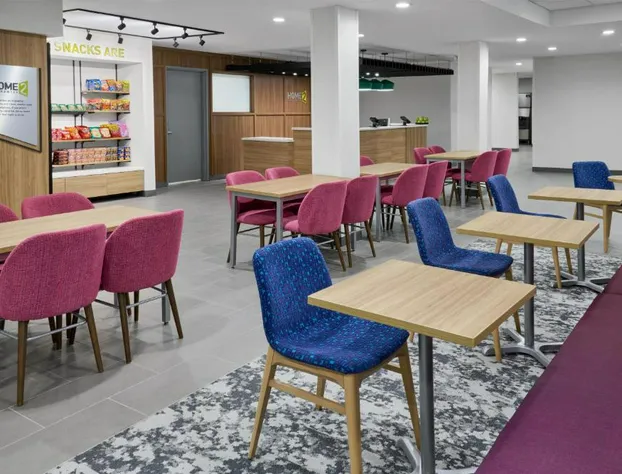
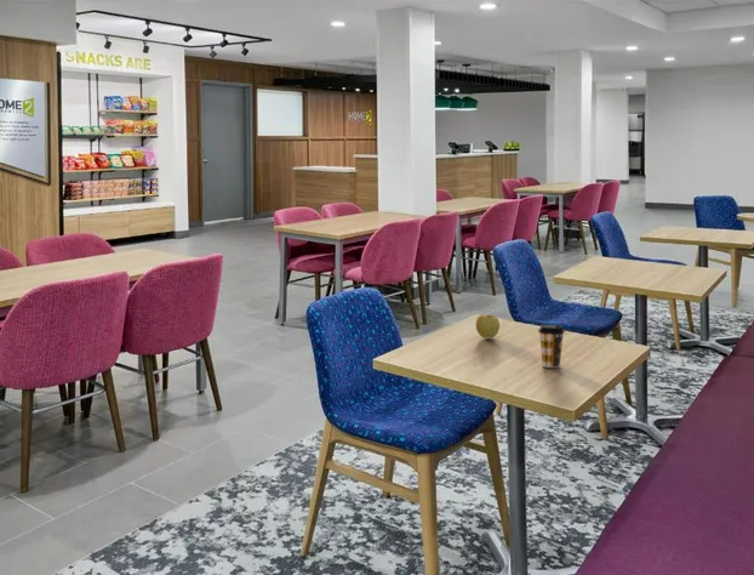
+ coffee cup (550, 346)
+ apple (487, 326)
